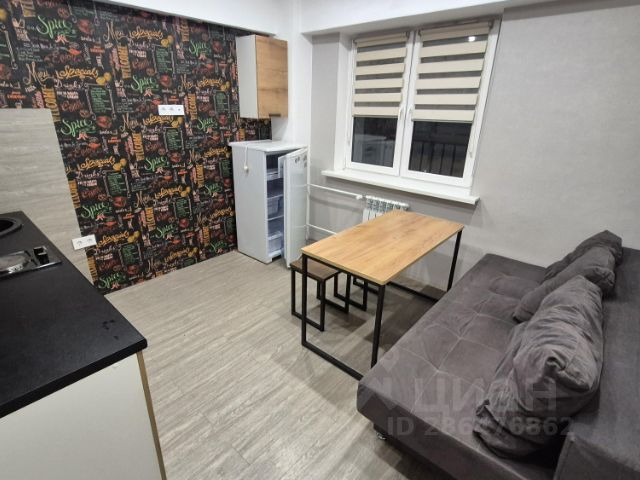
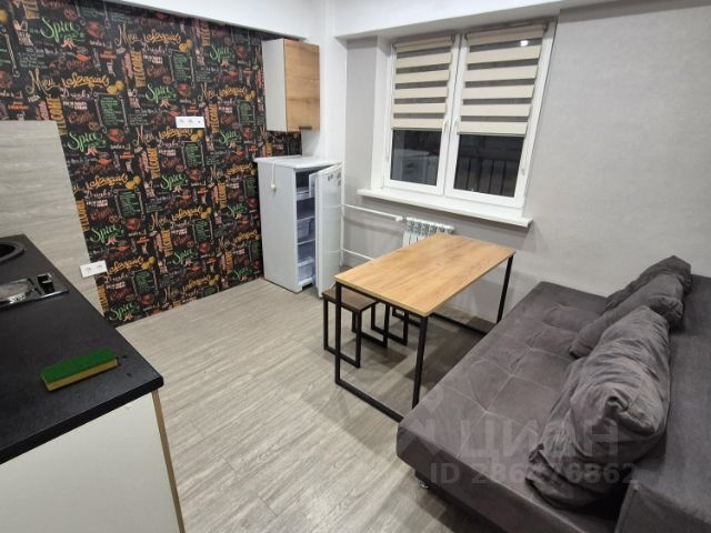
+ dish sponge (80, 366)
